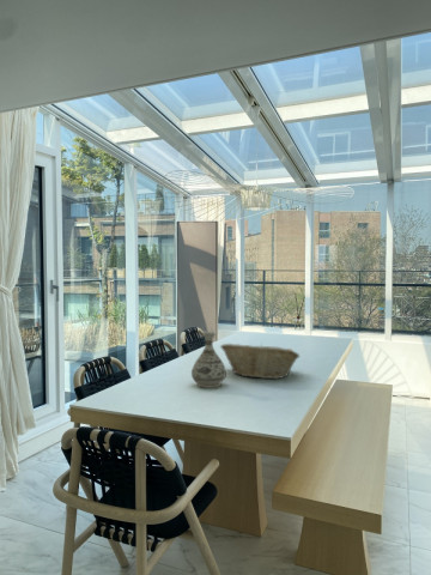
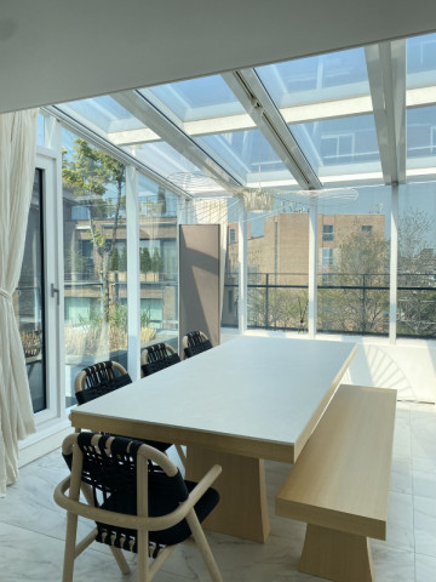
- fruit basket (259, 357)
- vase (208, 358)
